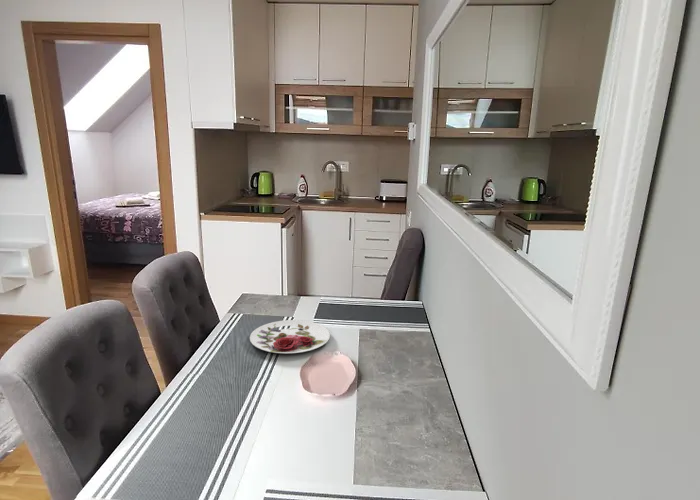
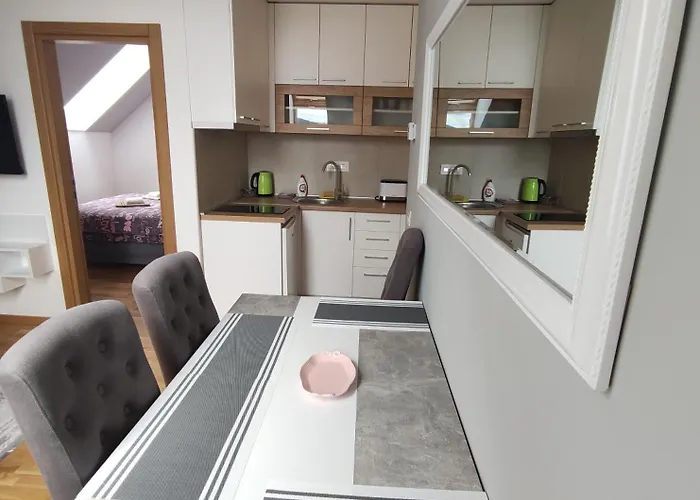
- plate (290, 334)
